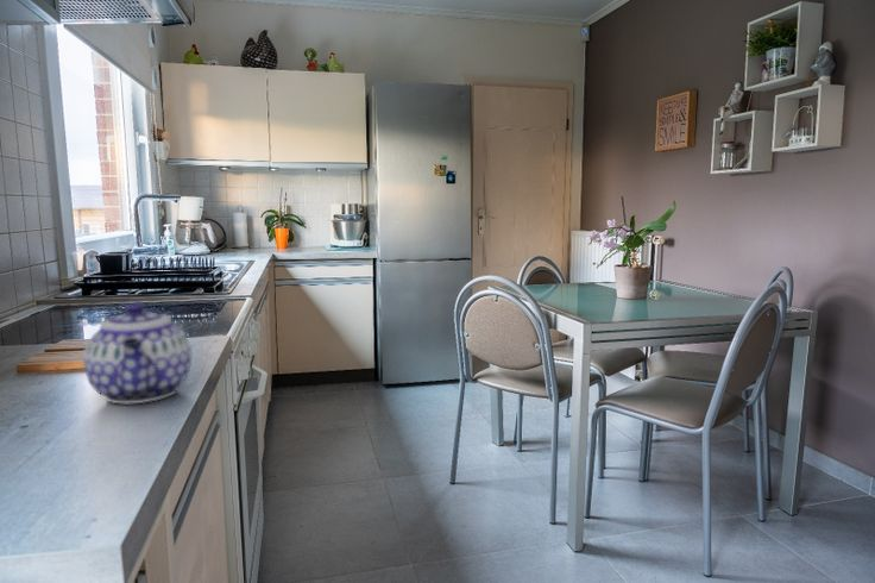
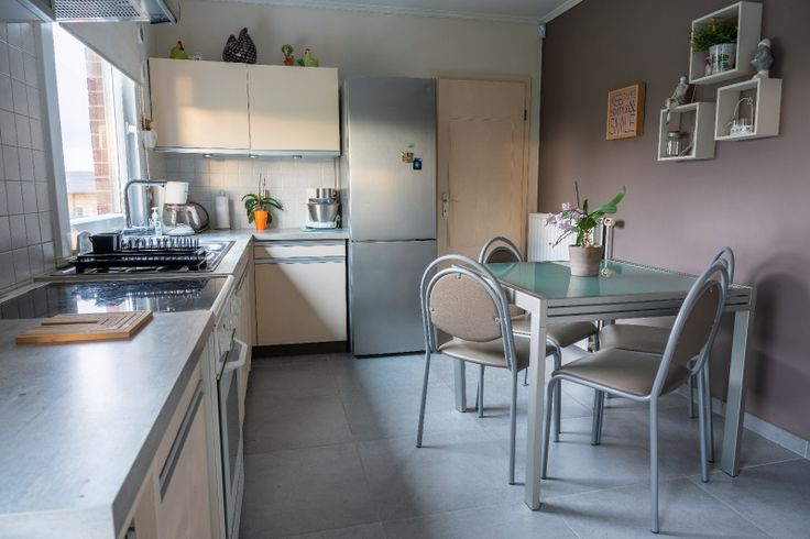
- teapot (138, 349)
